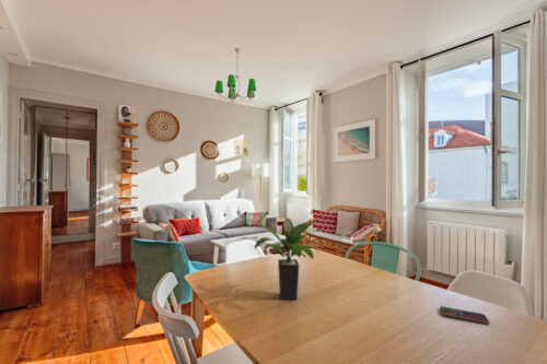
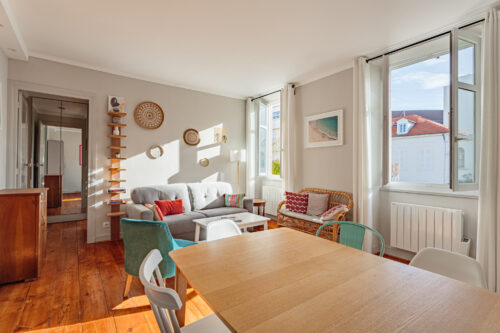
- smartphone (463, 314)
- potted plant (287, 257)
- chandelier (235, 75)
